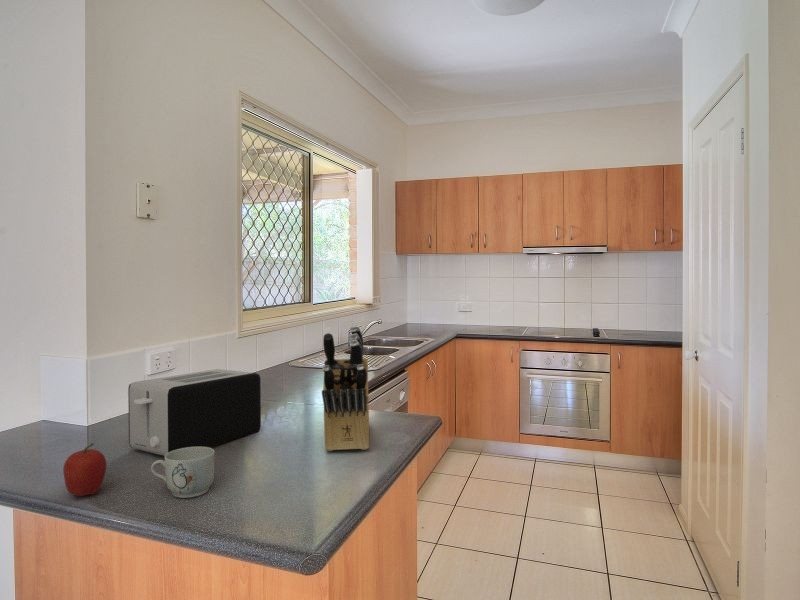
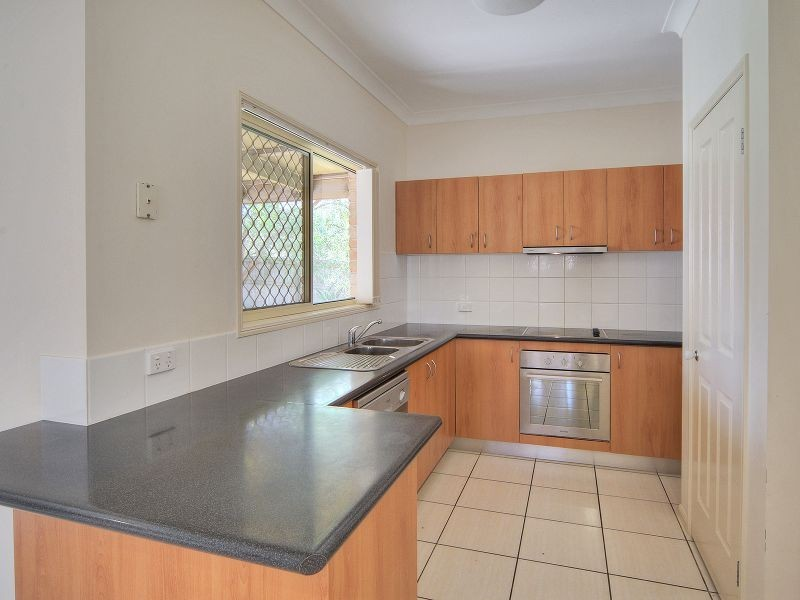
- fruit (85, 469)
- mug (183, 472)
- knife block (347, 382)
- toaster (198, 408)
